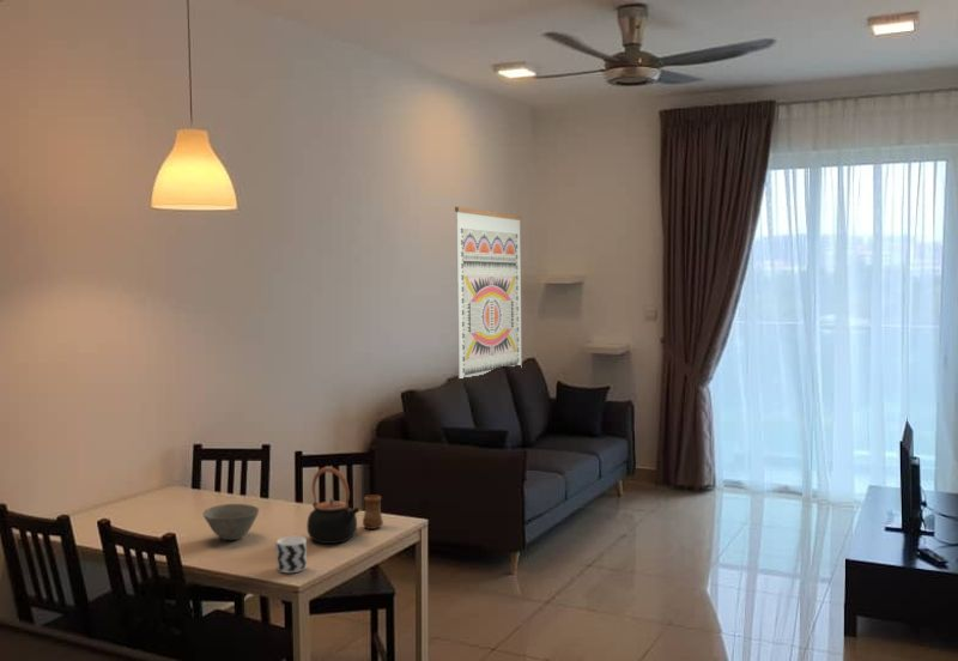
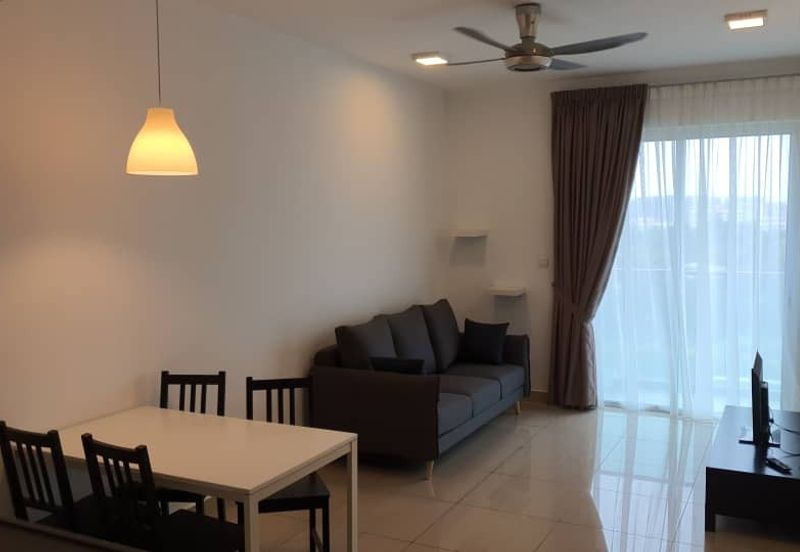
- bowl (231, 523)
- cup (289, 553)
- cup (372, 511)
- wall art (491, 315)
- teapot (334, 503)
